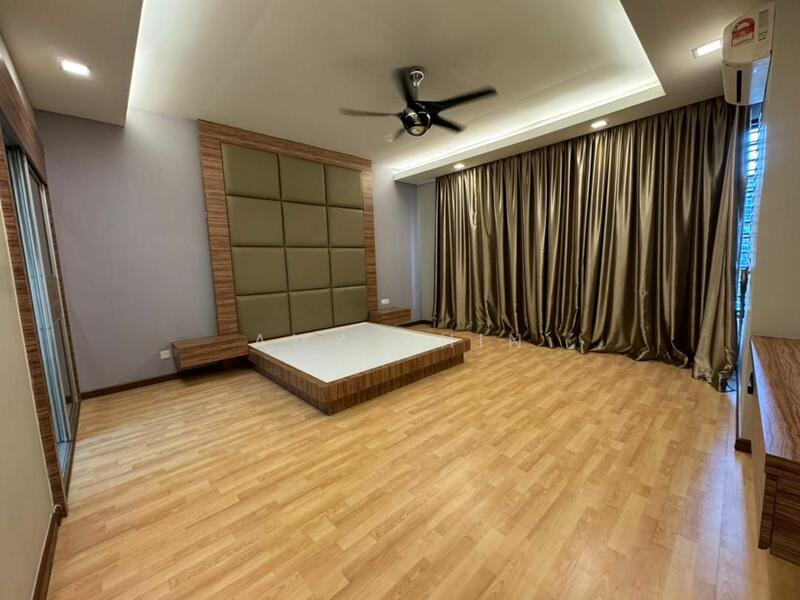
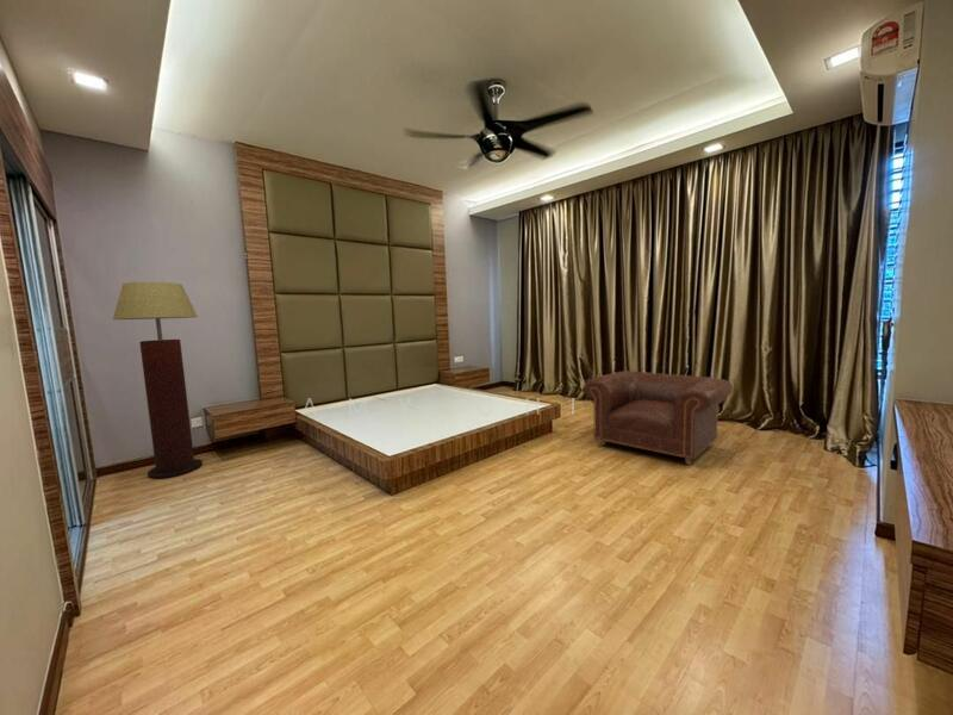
+ armchair (655, 411)
+ floor lamp (164, 379)
